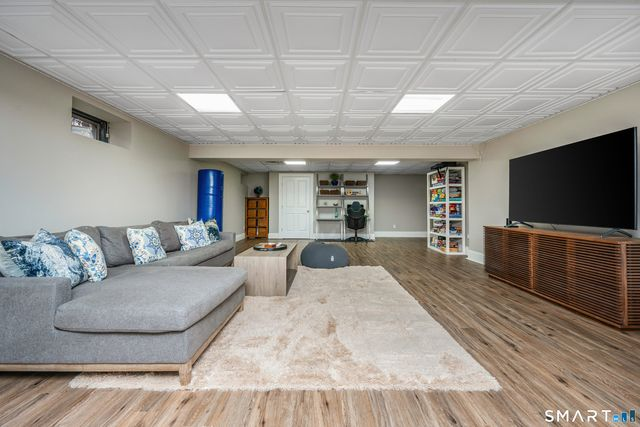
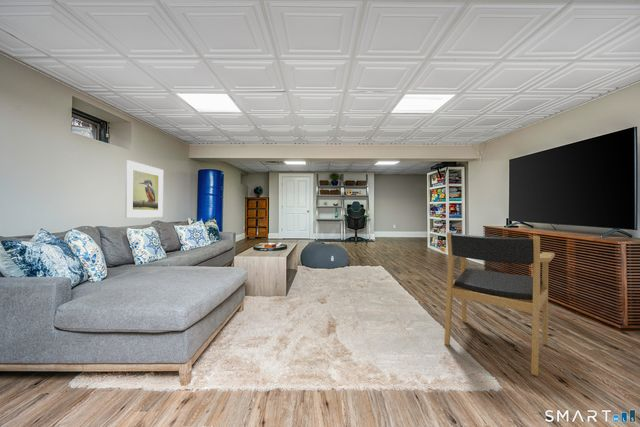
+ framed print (146, 191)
+ armchair (495, 288)
